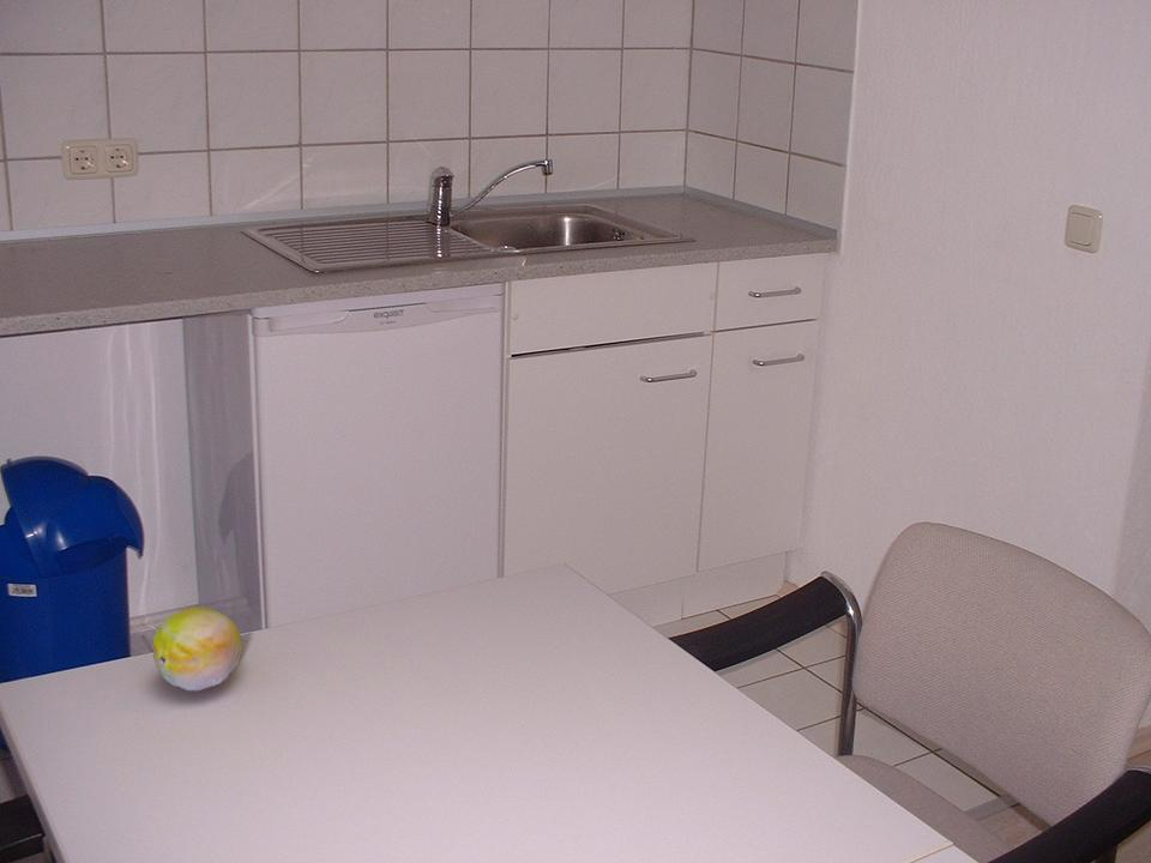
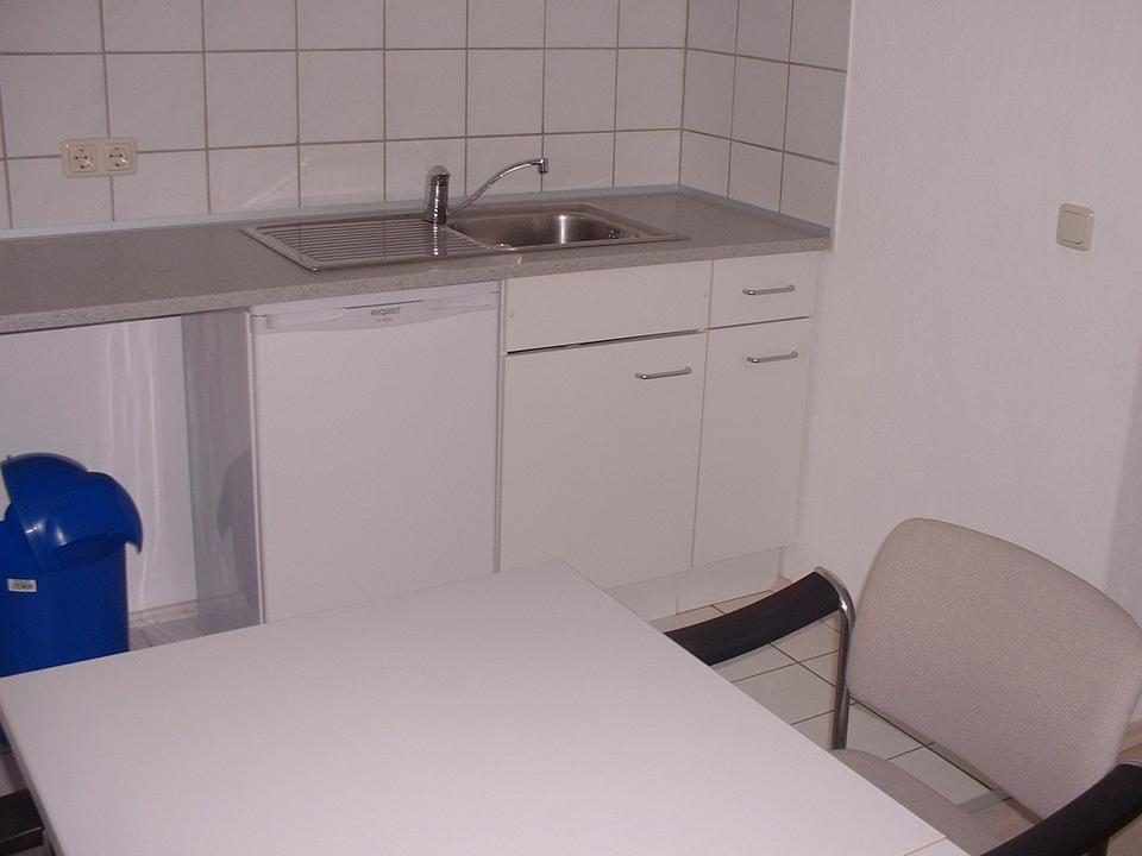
- fruit (197, 644)
